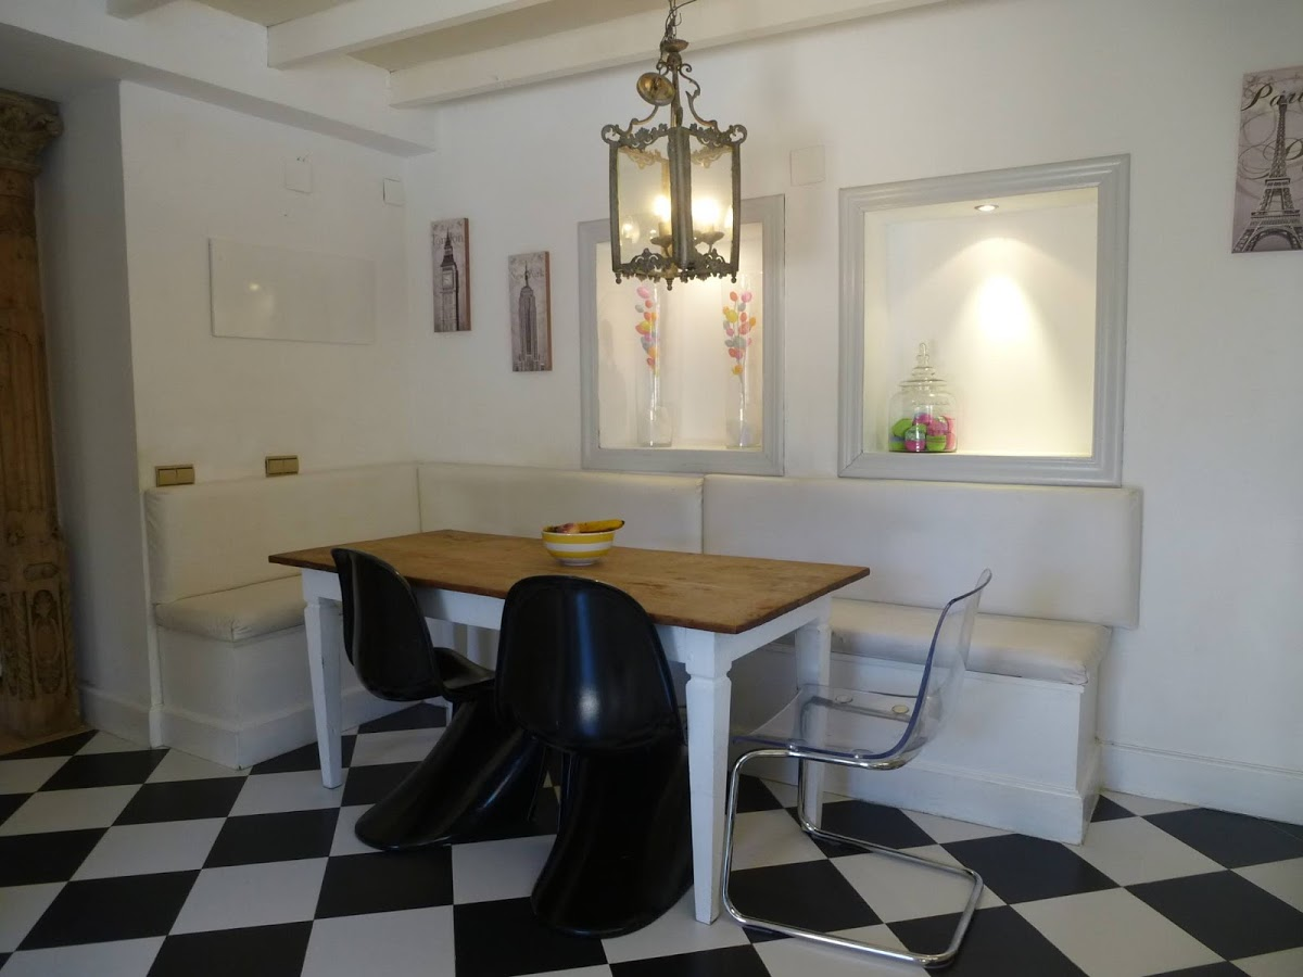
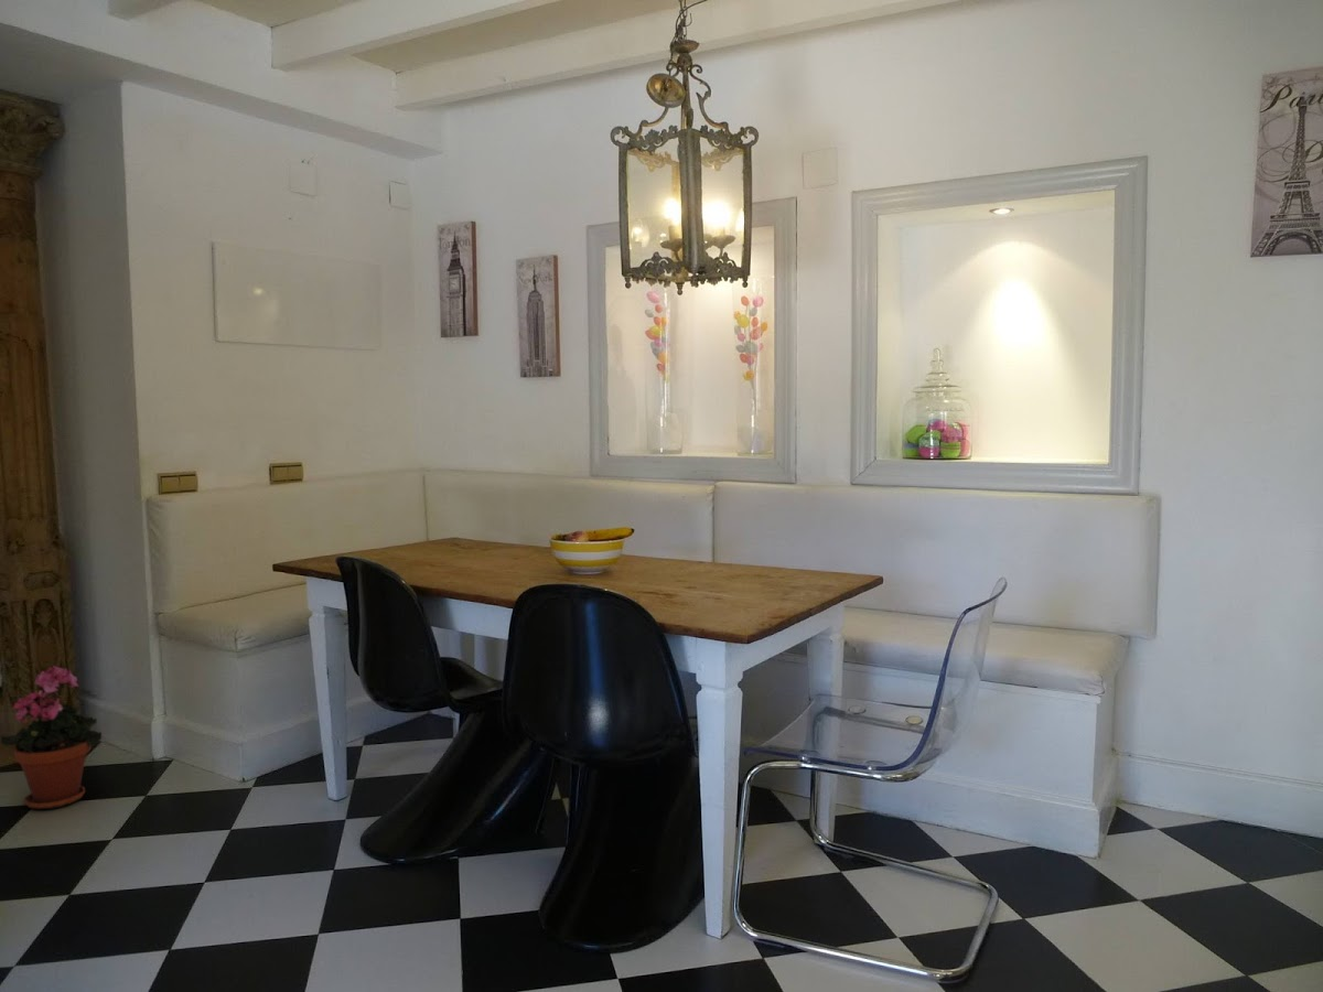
+ potted plant (51, 734)
